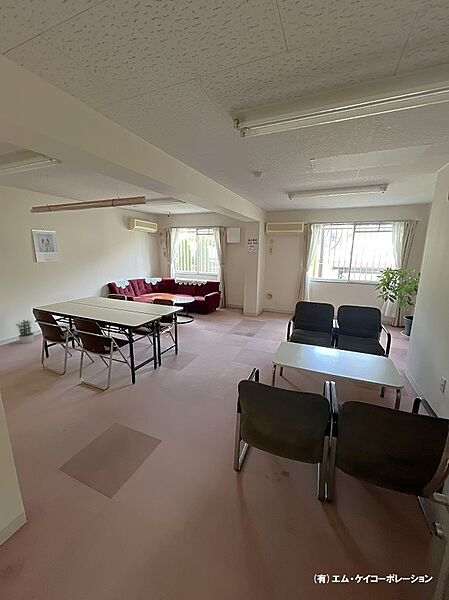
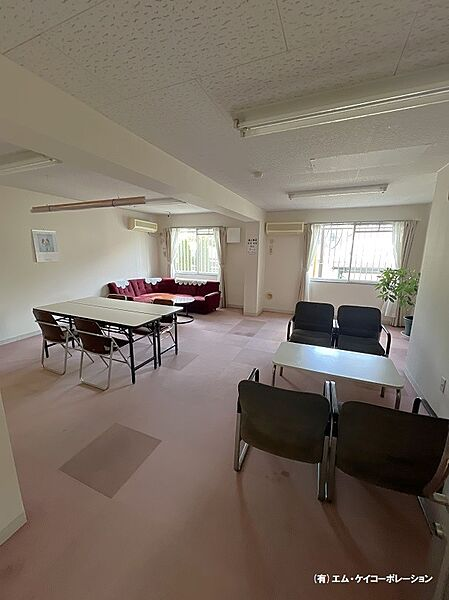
- potted plant (24, 331)
